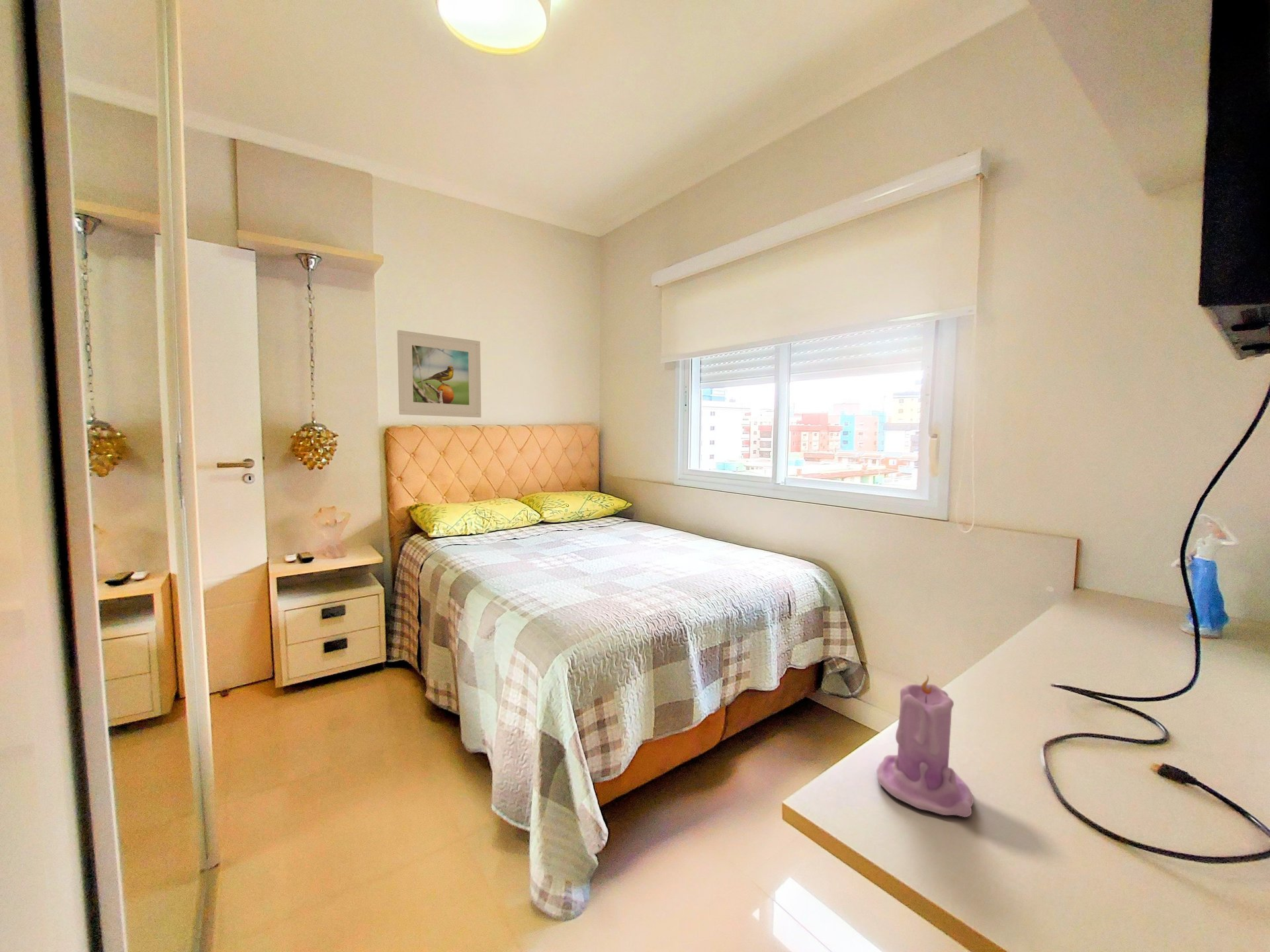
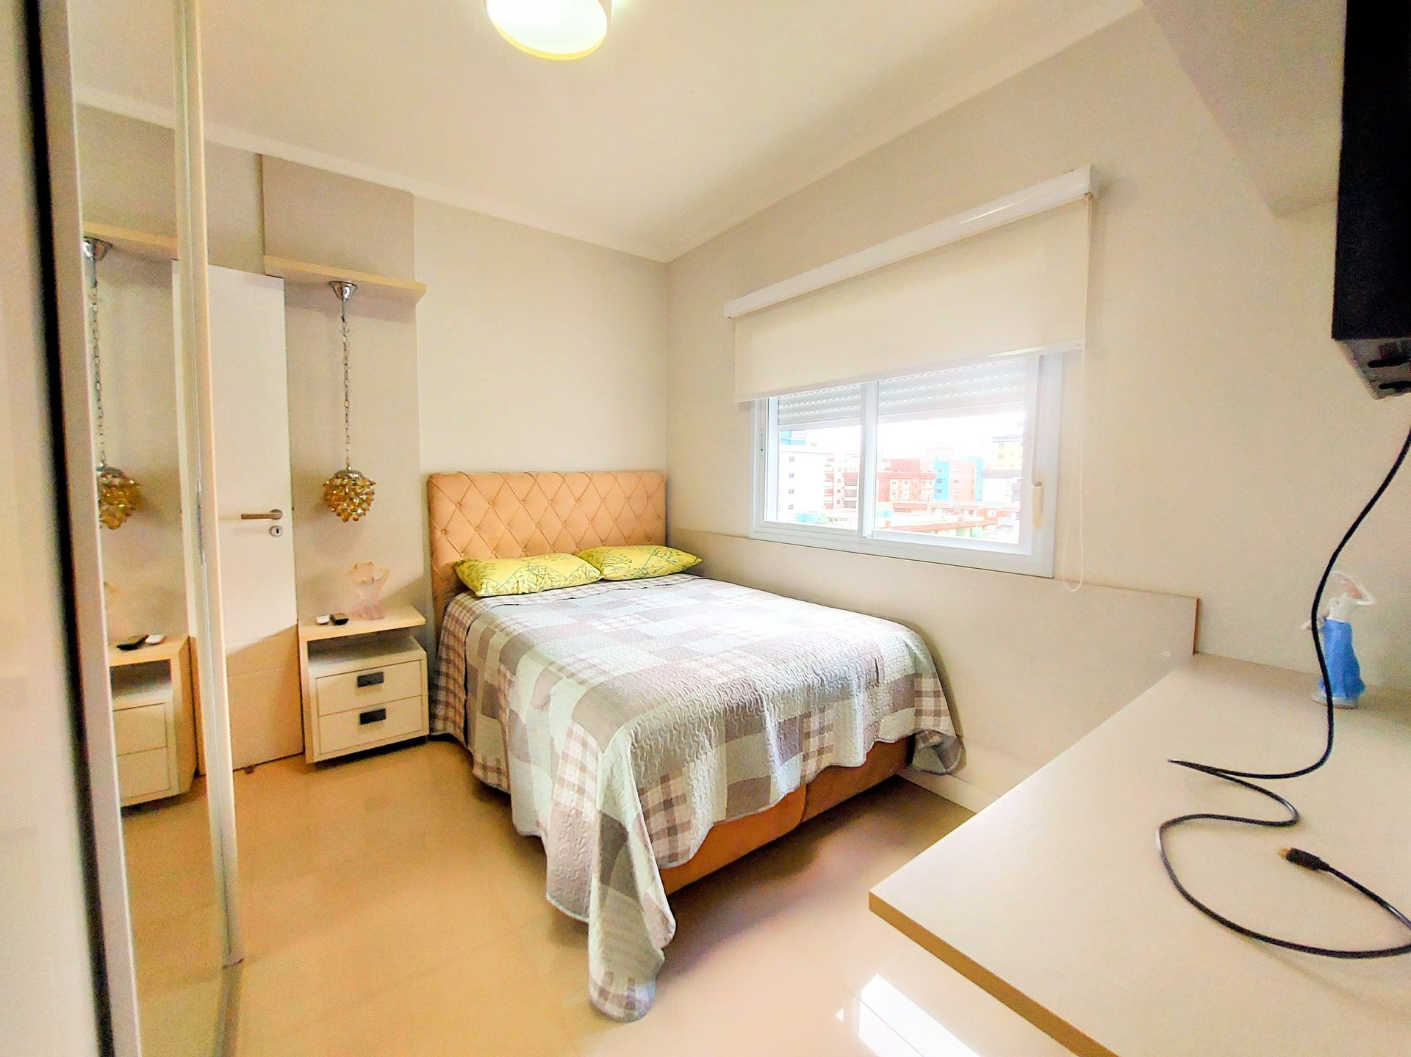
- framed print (441, 376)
- candle (925, 730)
